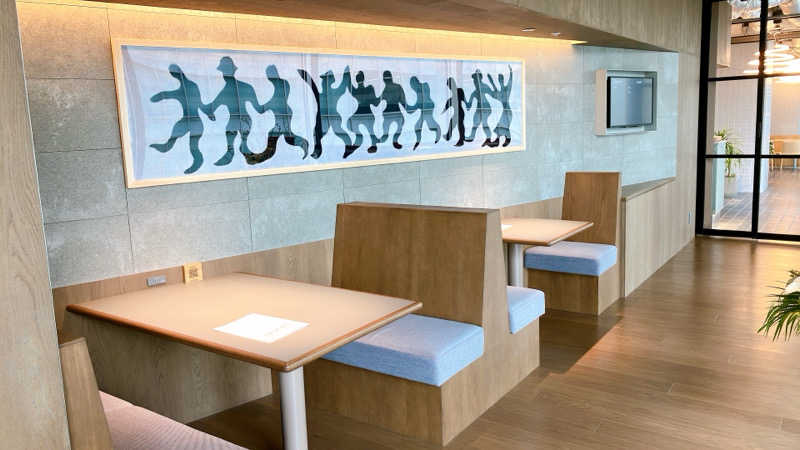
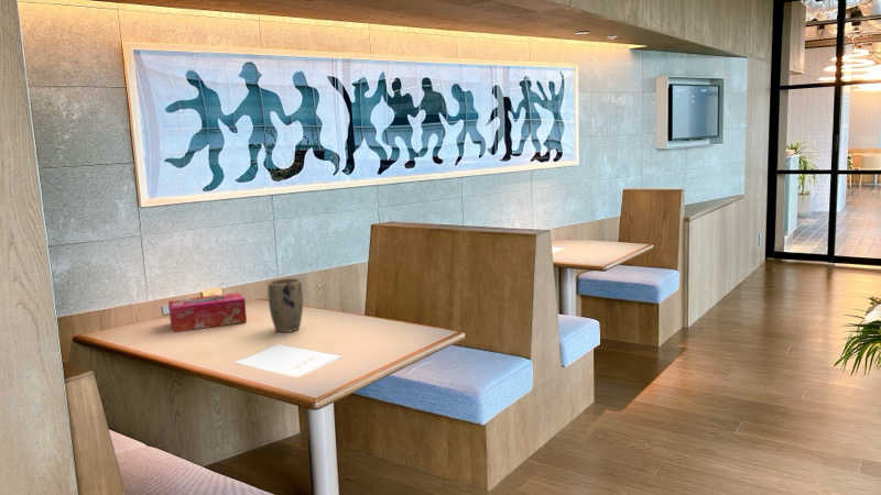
+ tissue box (207, 311)
+ plant pot (285, 305)
